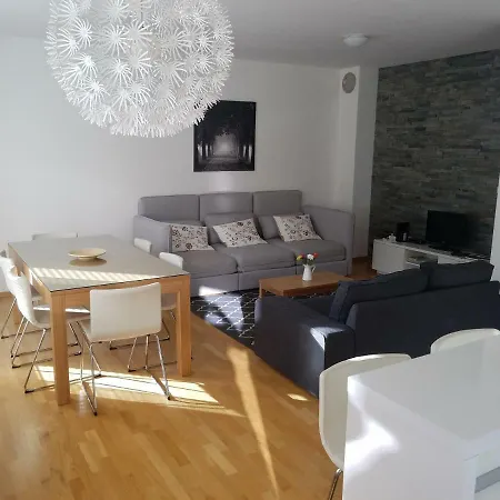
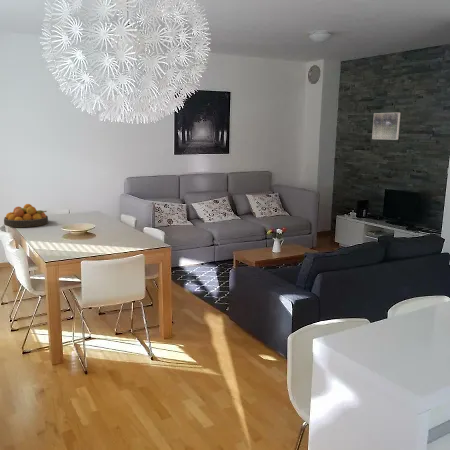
+ fruit bowl (26, 214)
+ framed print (385, 126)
